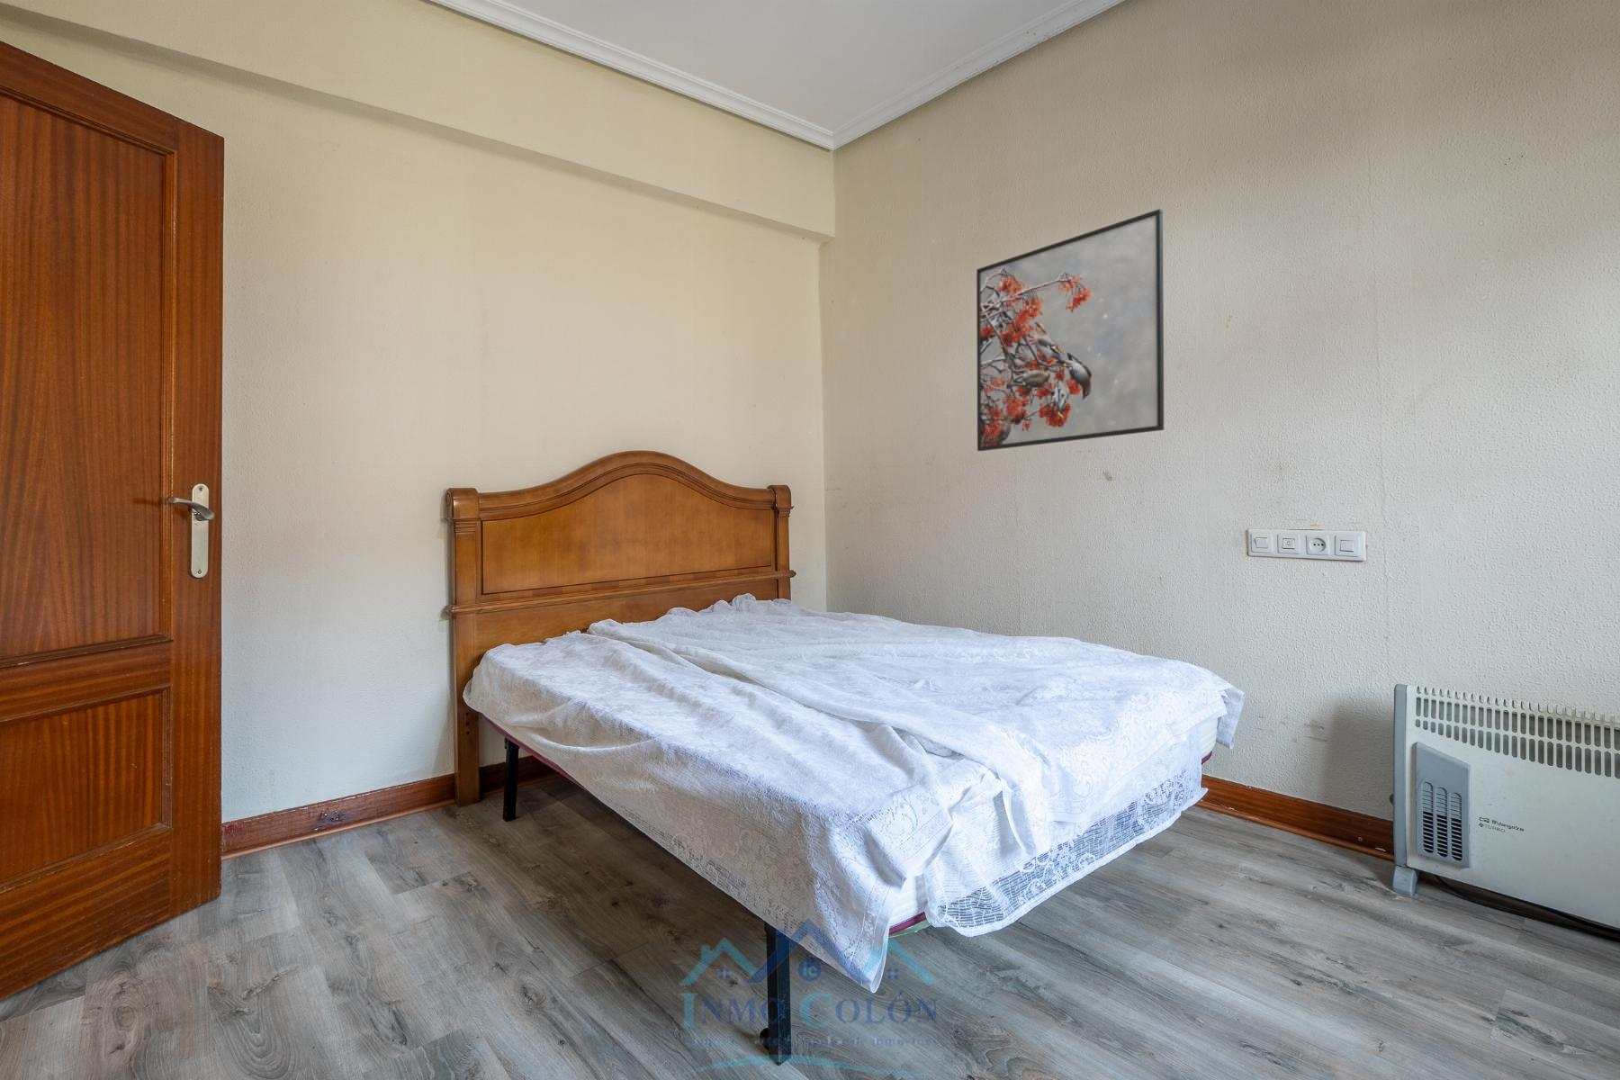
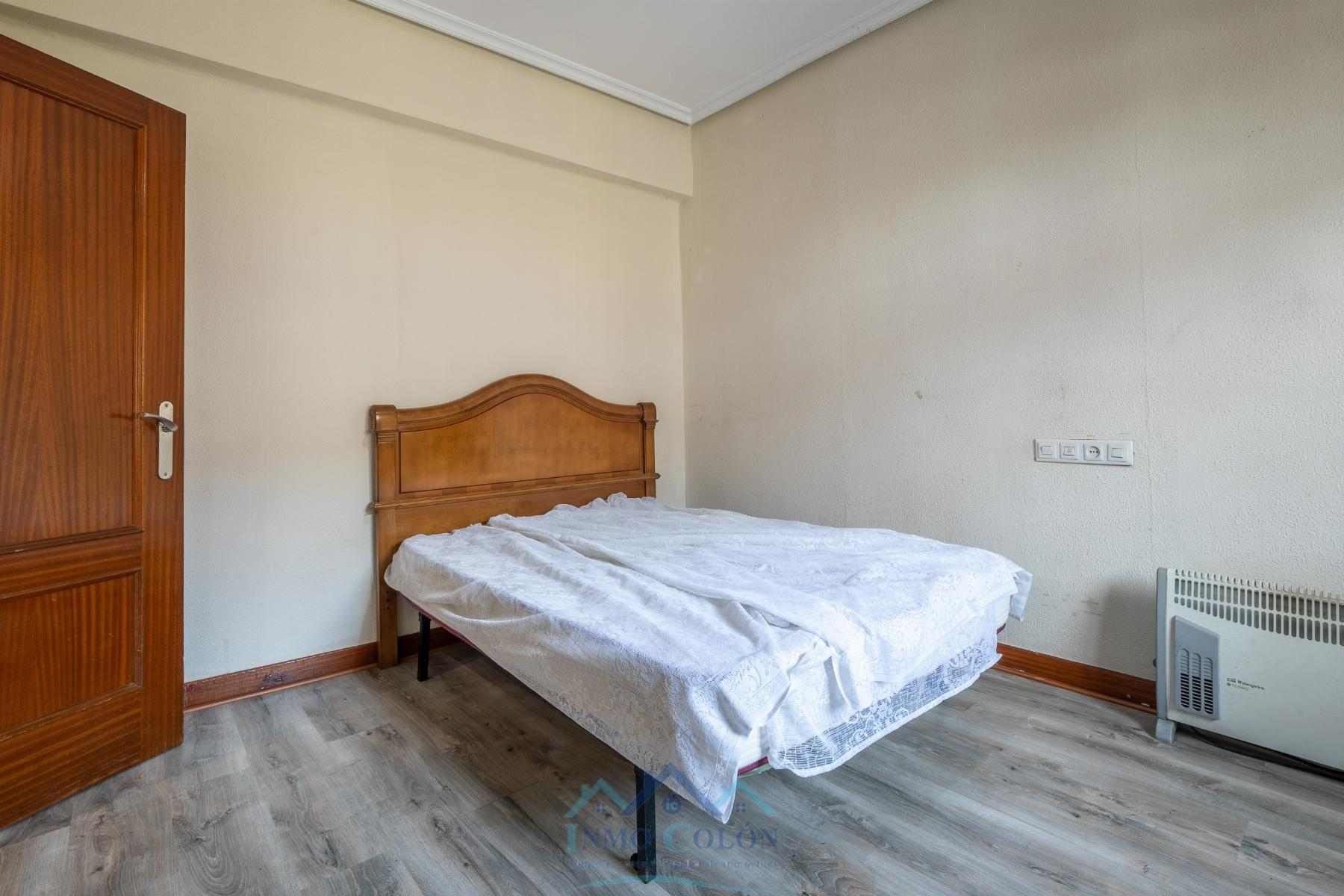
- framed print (1061, 341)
